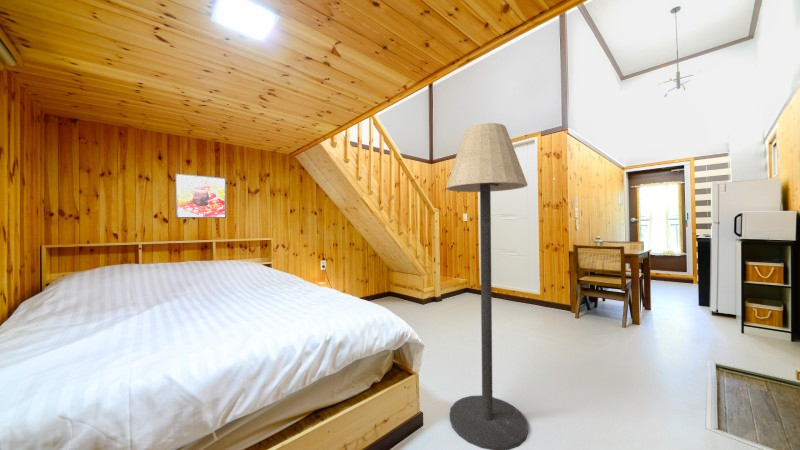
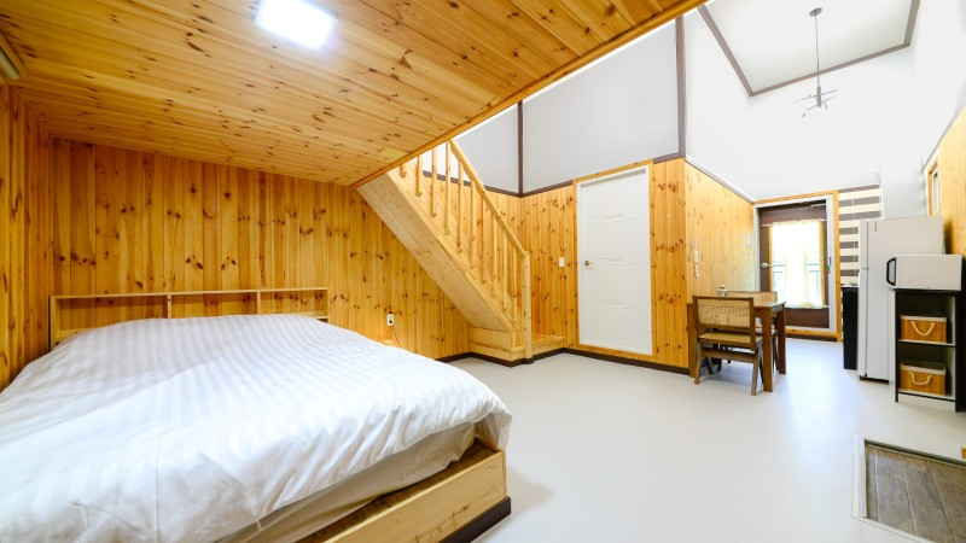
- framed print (201, 196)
- floor lamp (486, 276)
